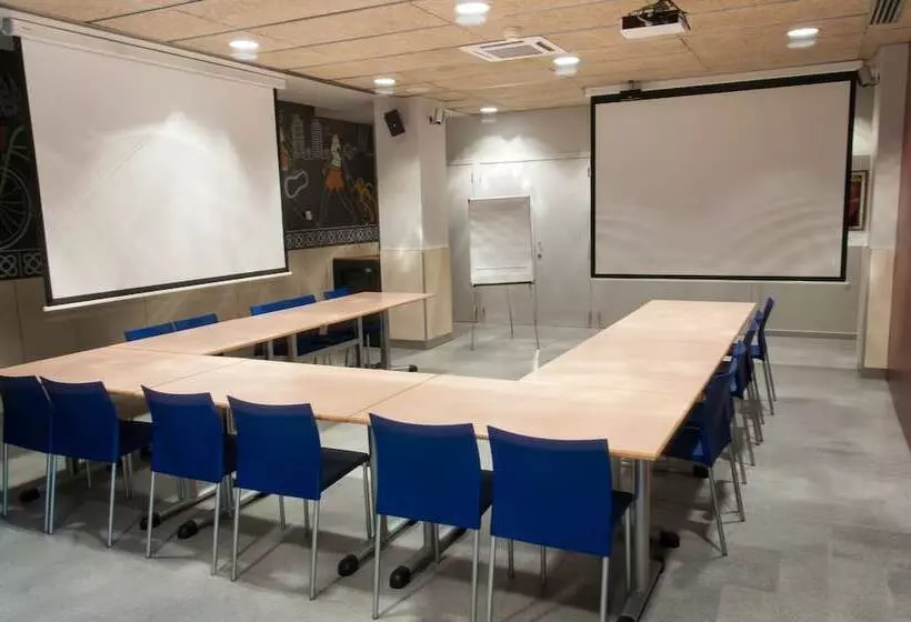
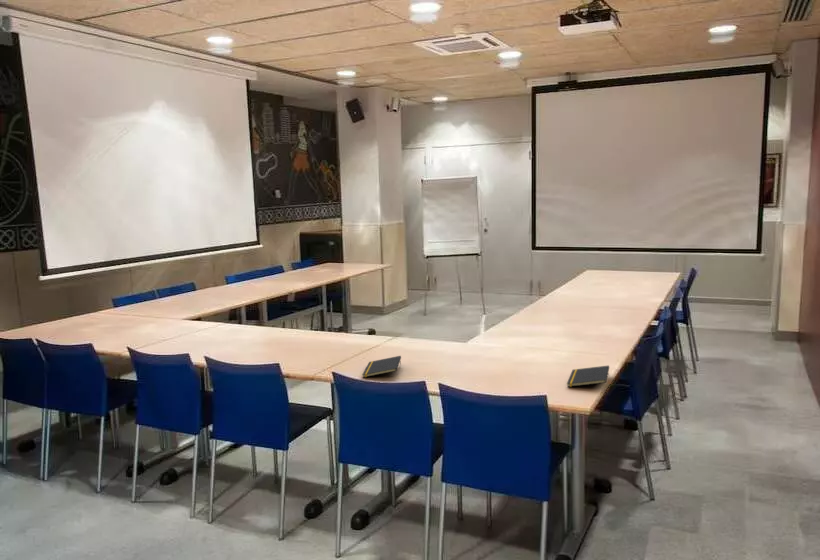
+ notepad (382, 366)
+ notepad (588, 375)
